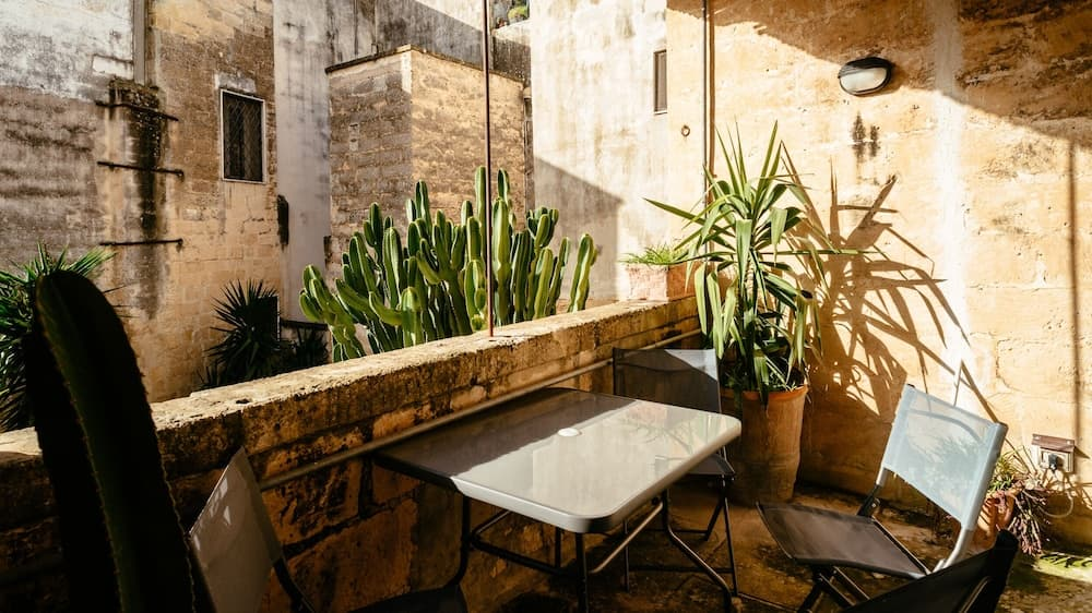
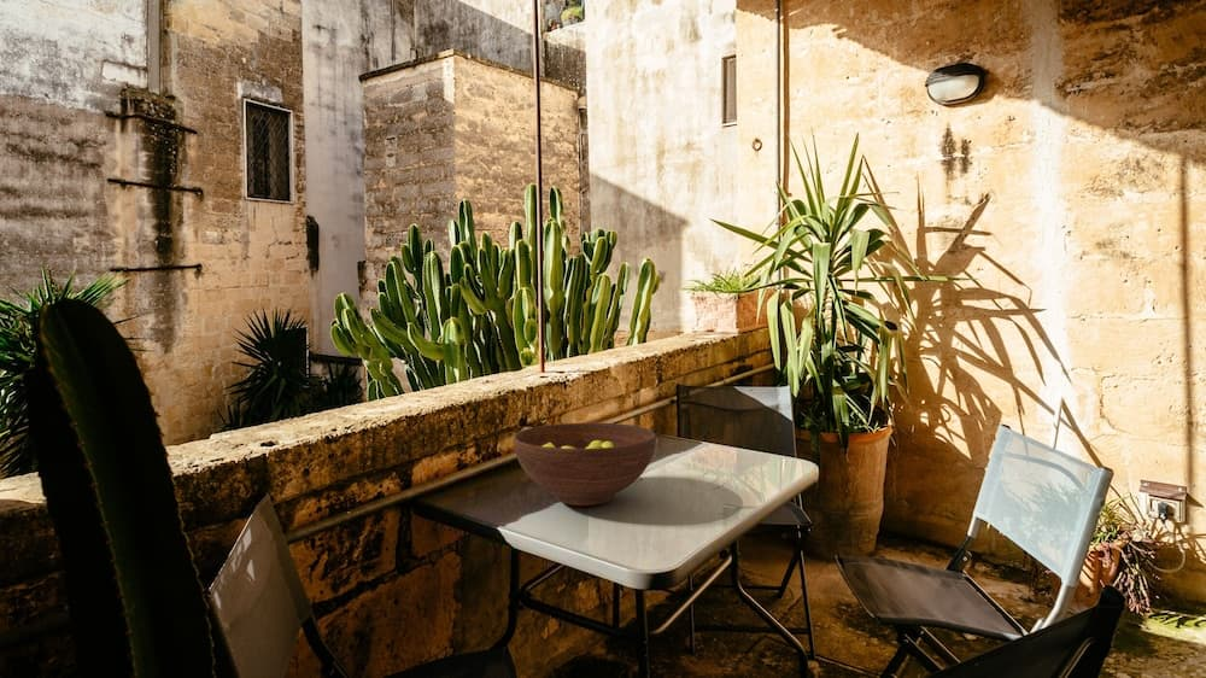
+ fruit bowl (585, 467)
